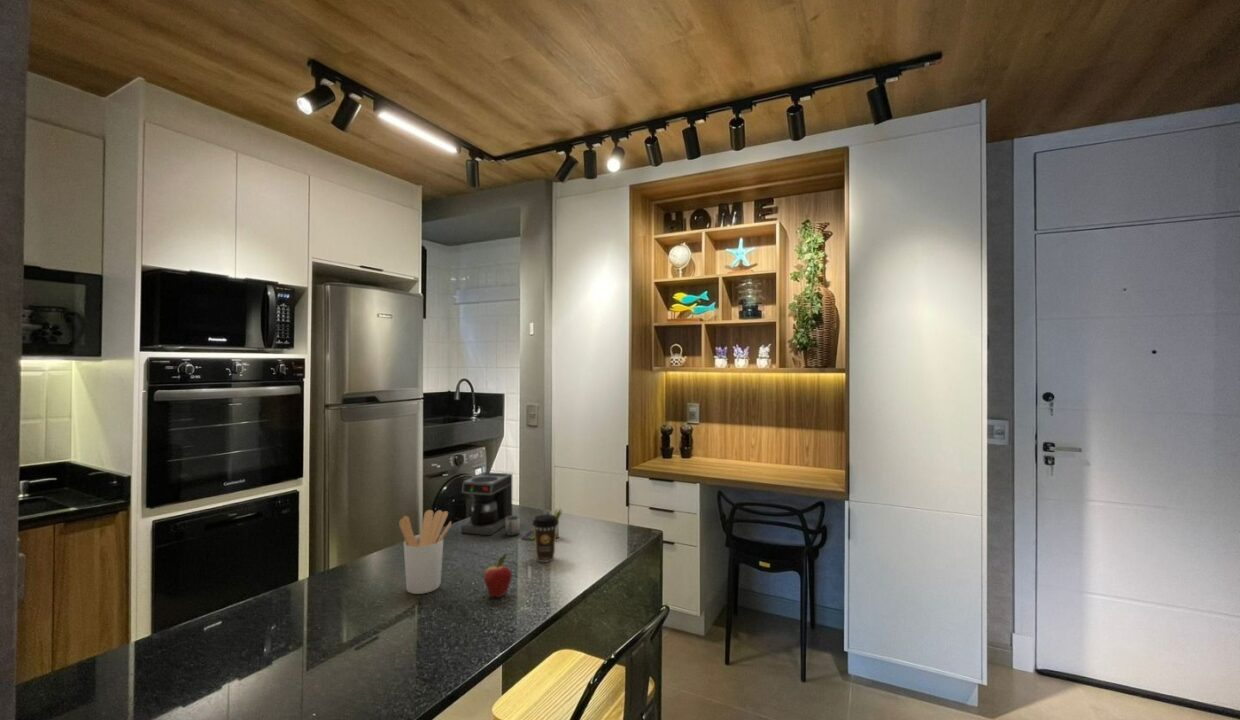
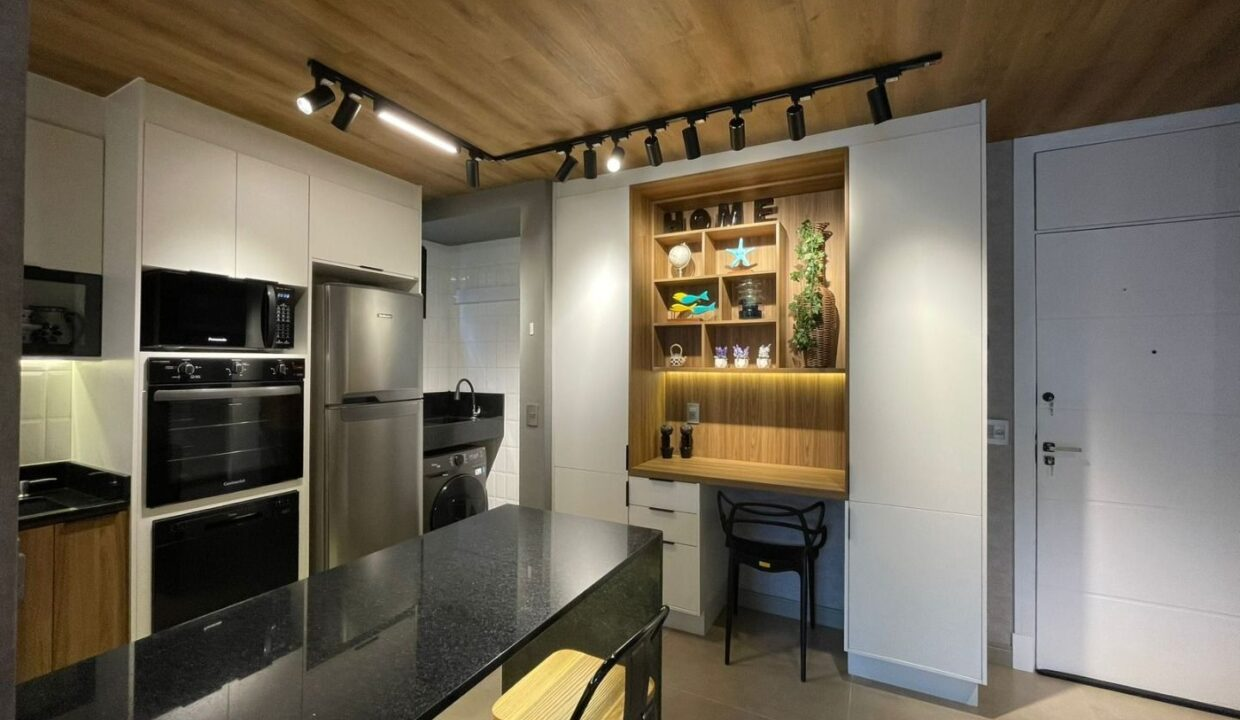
- coffee maker (511, 504)
- coffee cup (545, 537)
- fruit (497, 574)
- utensil holder (427, 548)
